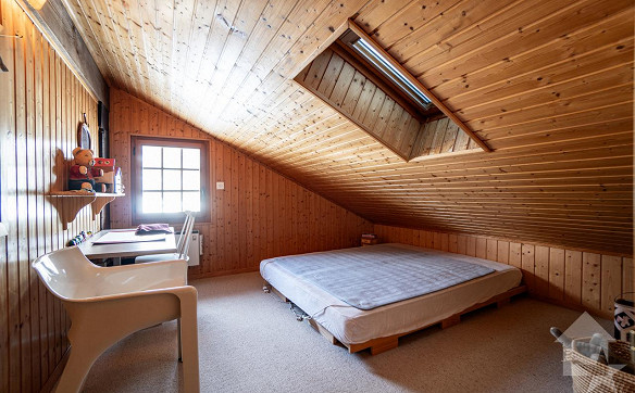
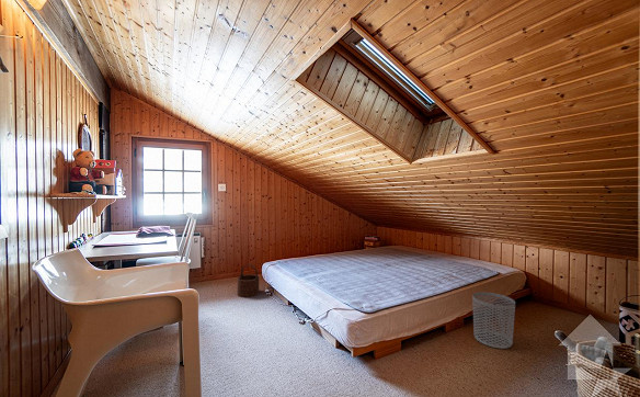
+ waste bin (492, 319)
+ wooden bucket (248, 279)
